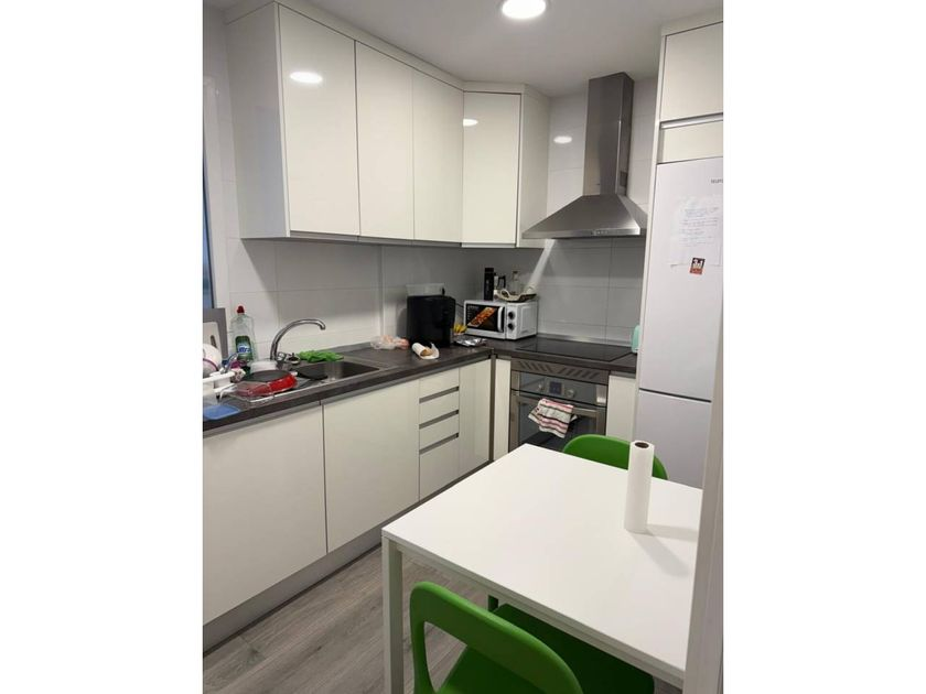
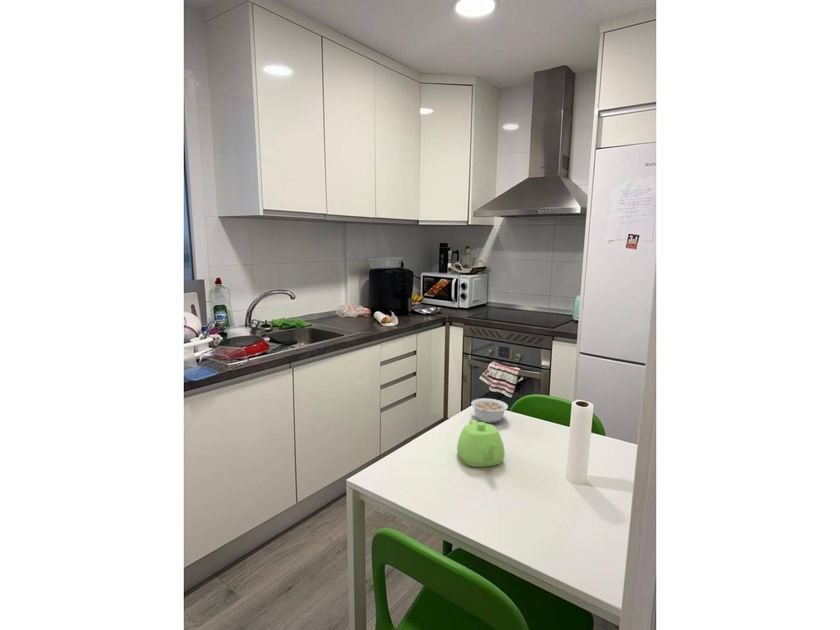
+ teapot (481, 440)
+ legume (489, 410)
